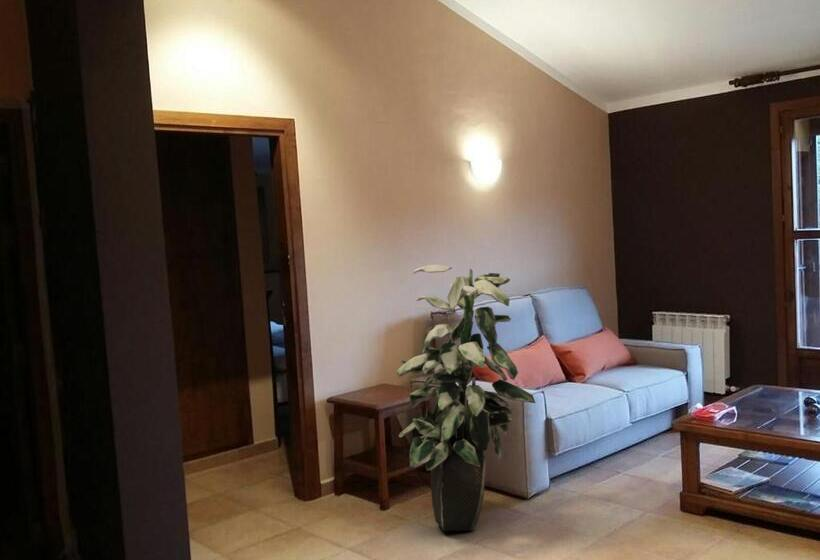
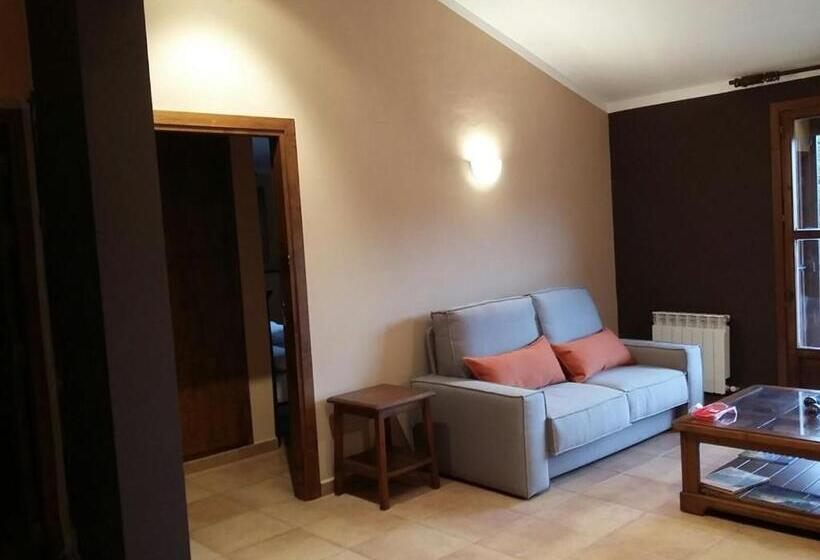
- indoor plant (456, 394)
